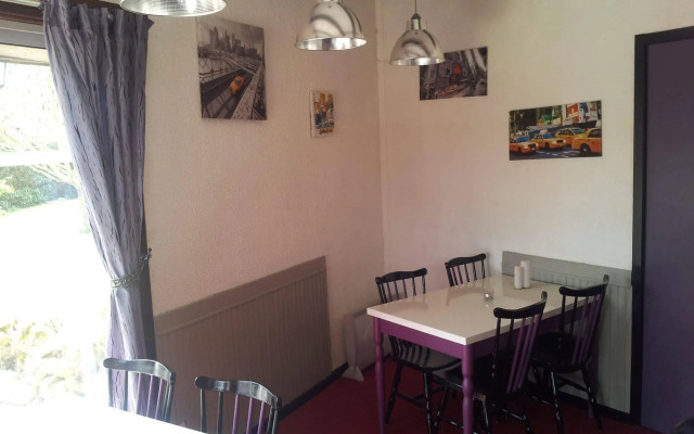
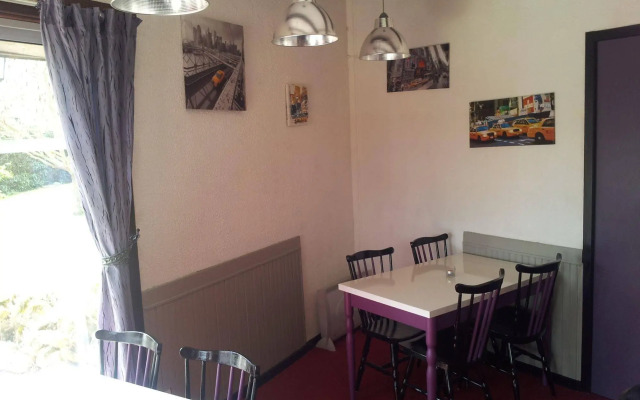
- candle (522, 272)
